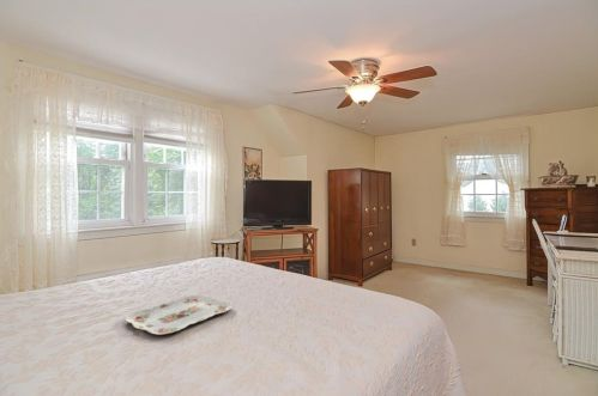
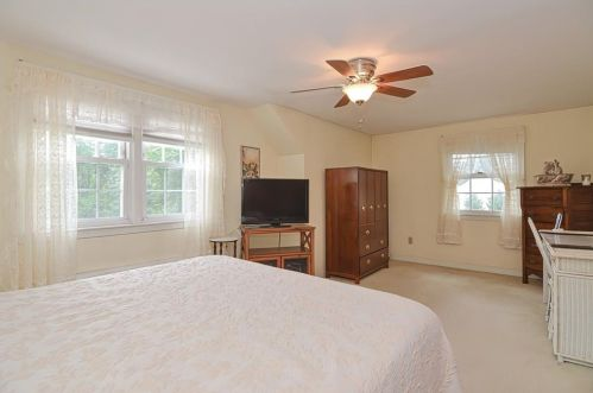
- serving tray (181, 312)
